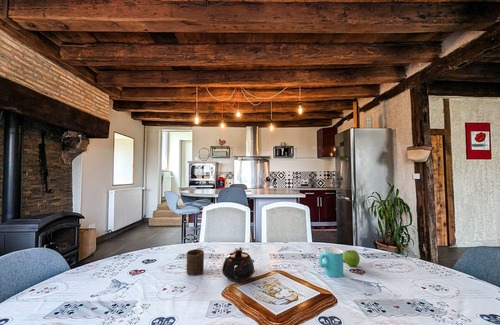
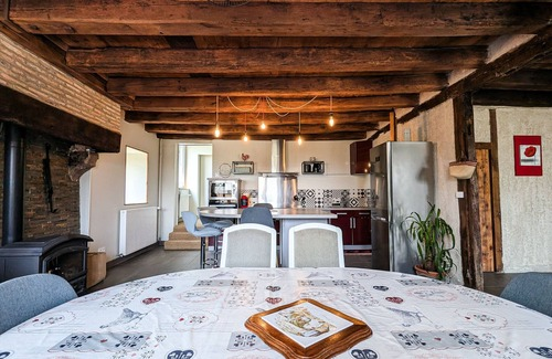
- cup (195, 262)
- teapot (238, 262)
- fruit (351, 257)
- cup (330, 261)
